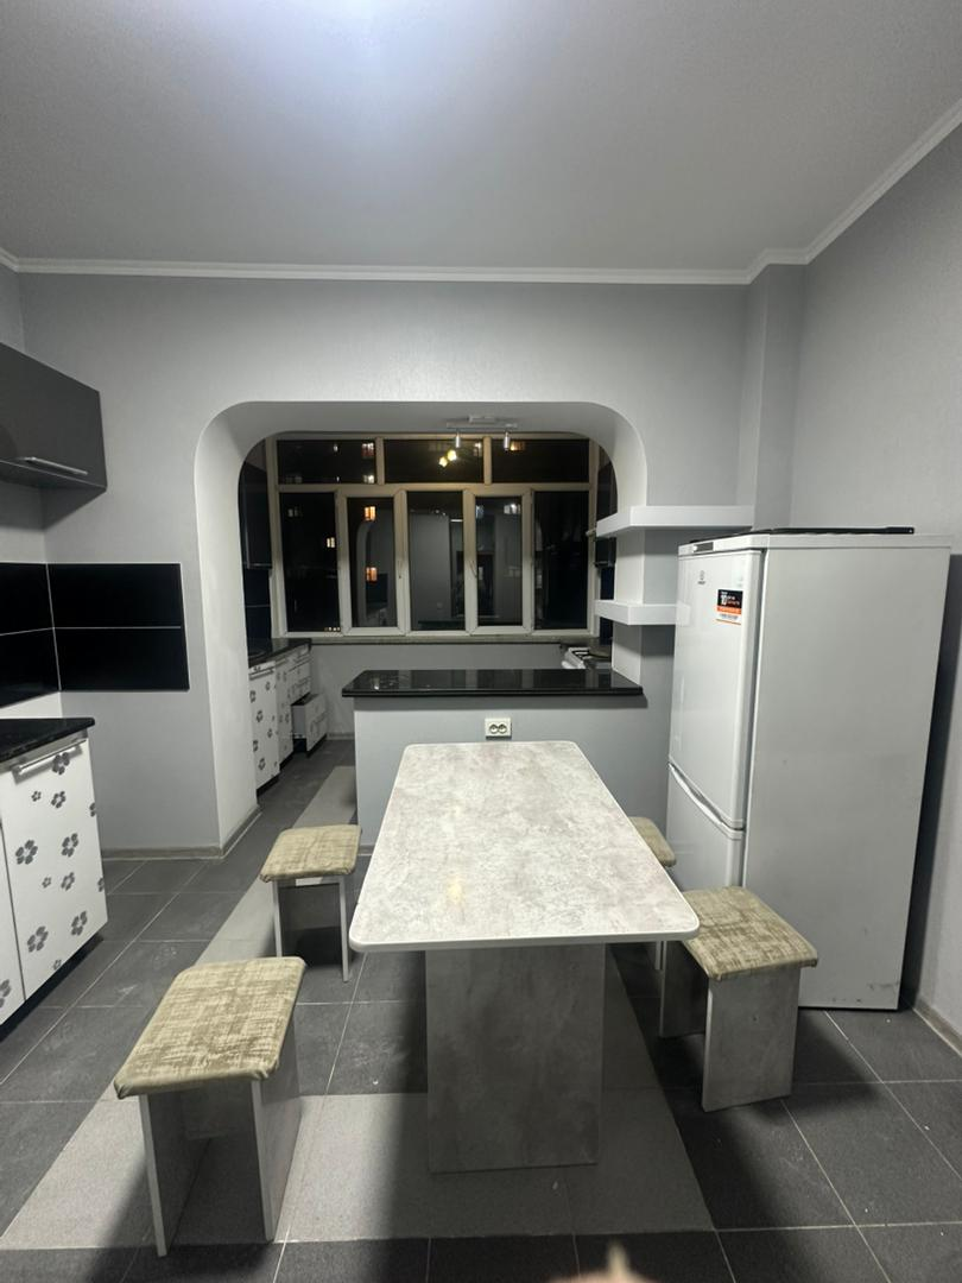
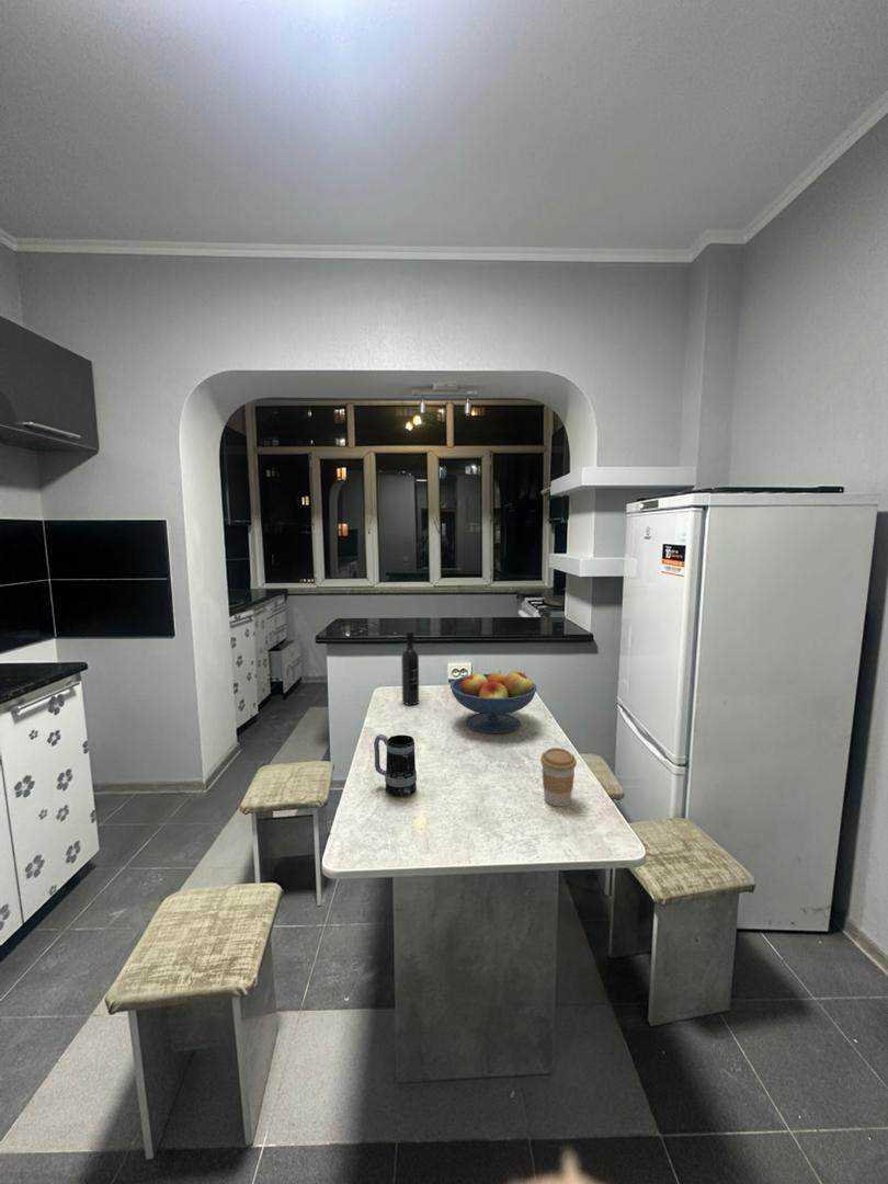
+ wine bottle (410, 668)
+ mug (395, 762)
+ fruit bowl (492, 697)
+ coffee cup (558, 776)
